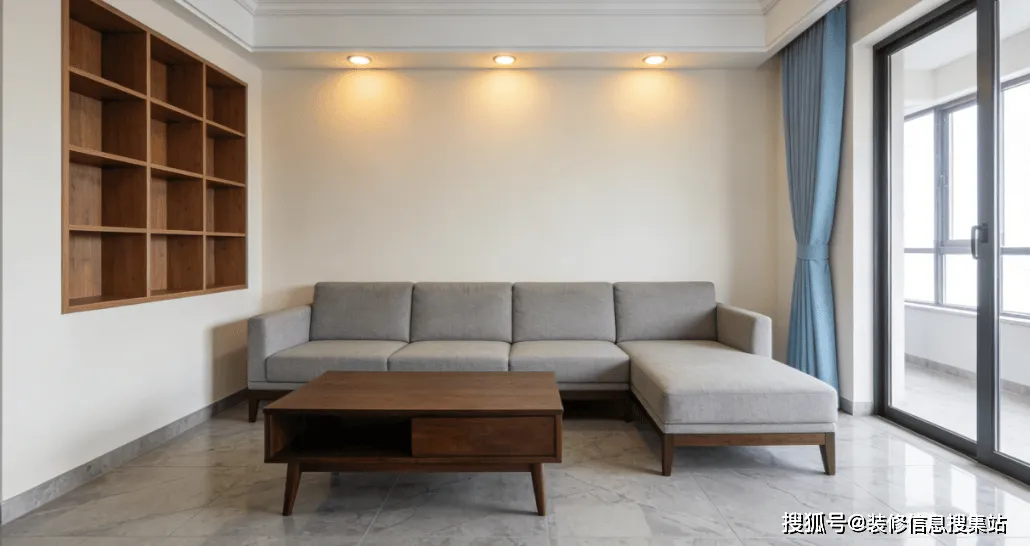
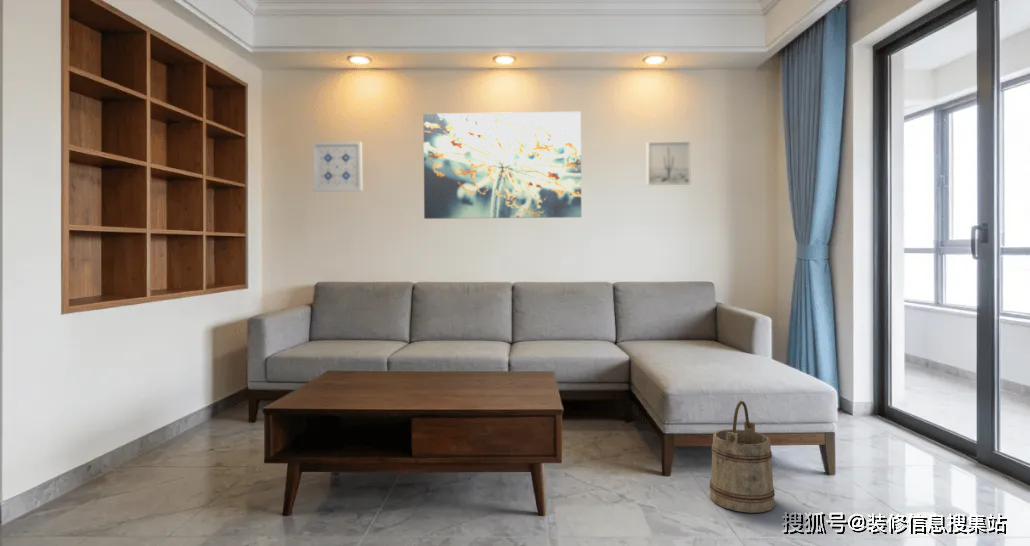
+ wall art (668, 163)
+ bucket (741, 450)
+ wall art (337, 166)
+ wall art (502, 165)
